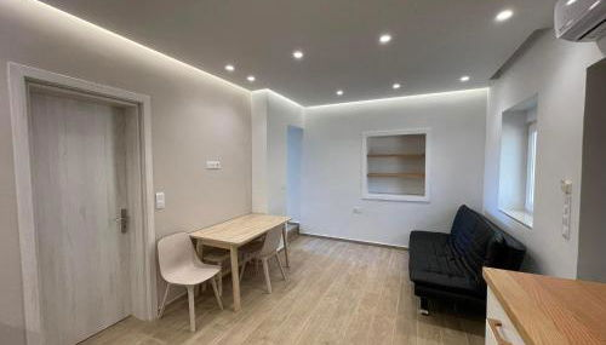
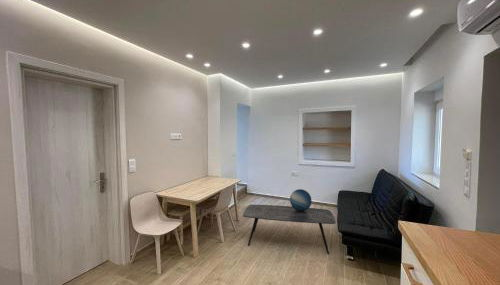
+ coffee table (289, 221)
+ decorative globe (300, 199)
